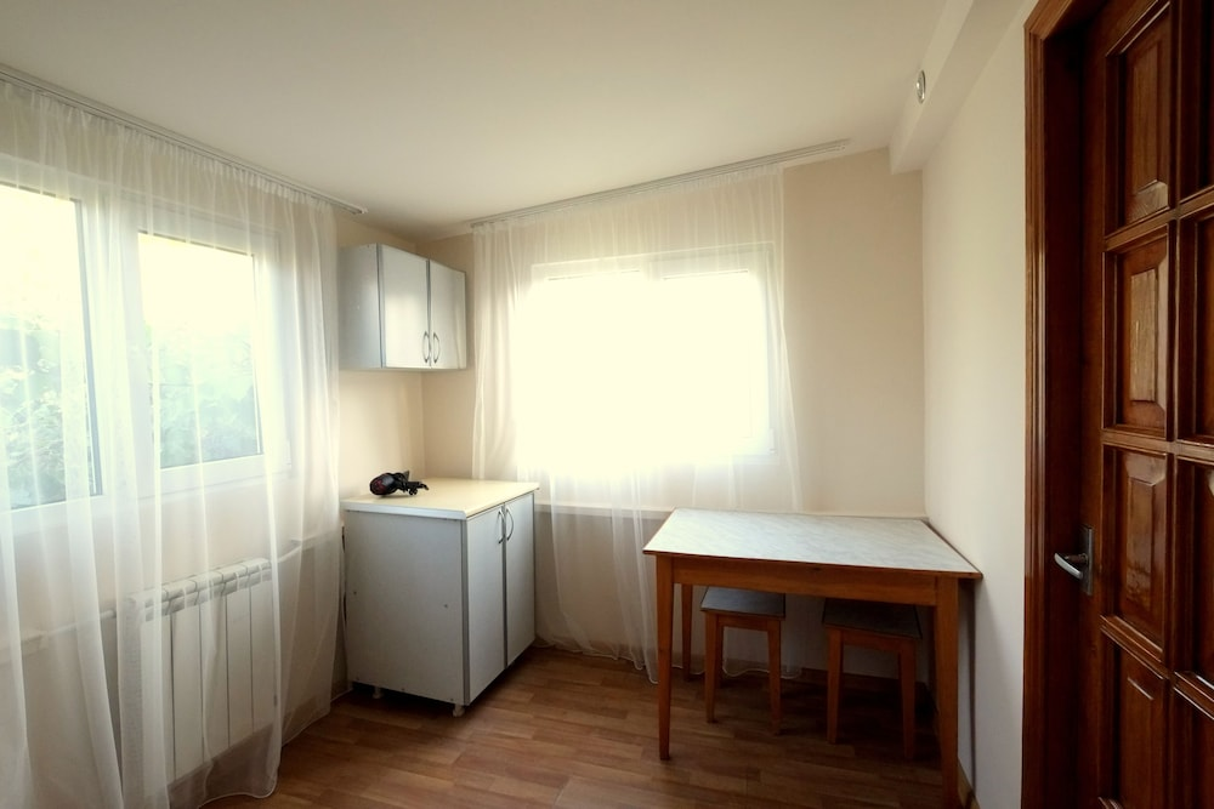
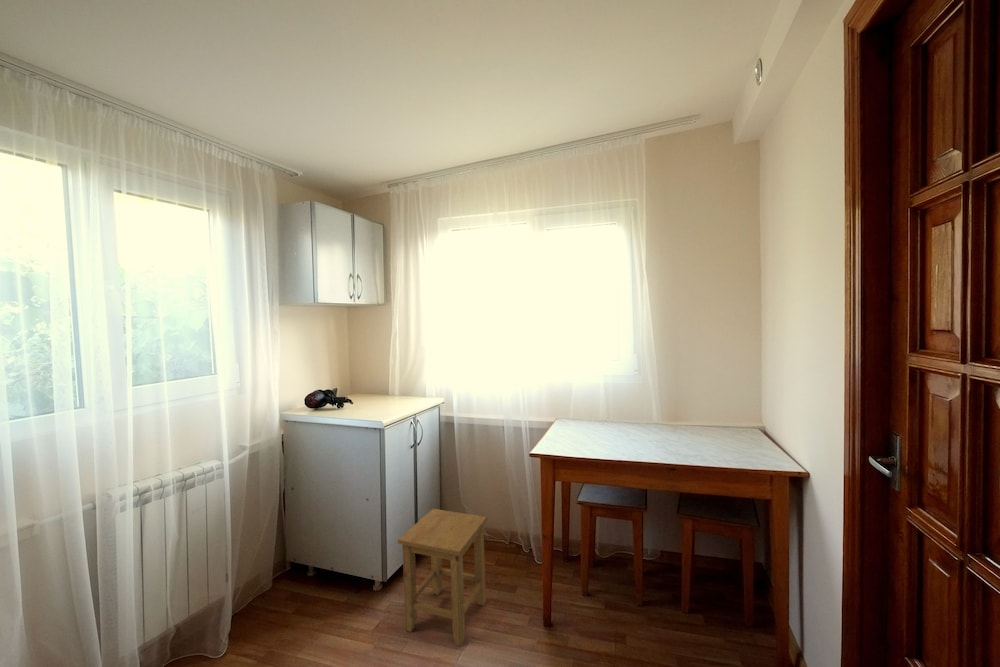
+ stool (446, 571)
